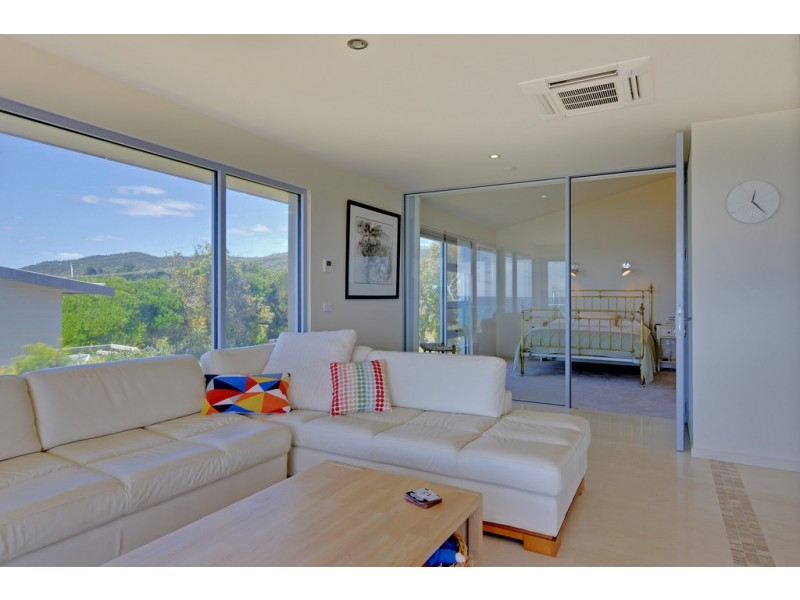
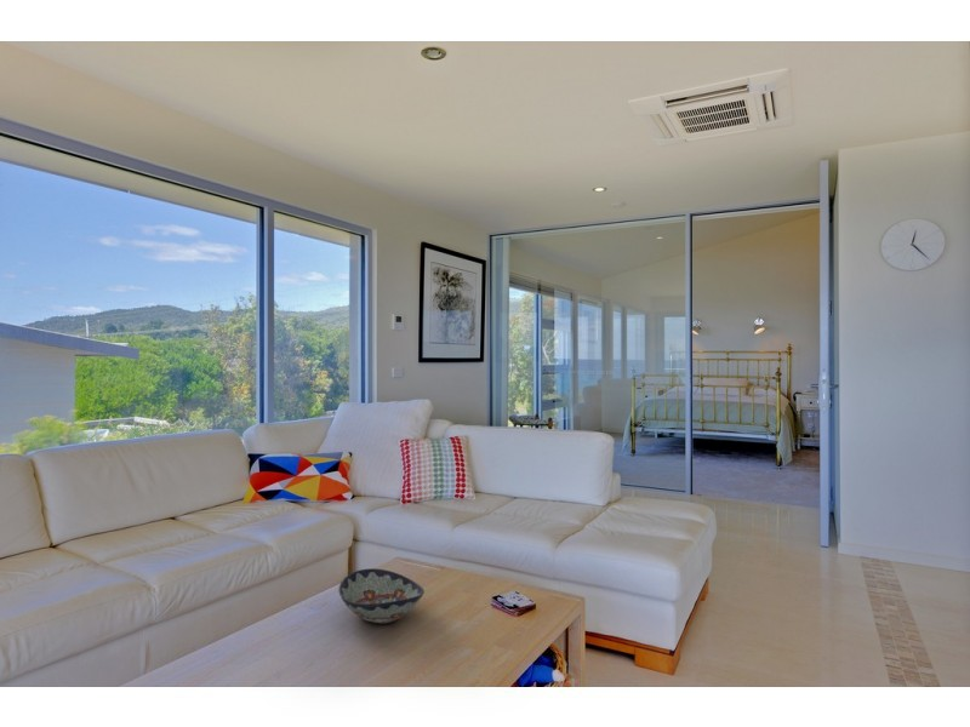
+ decorative bowl (381, 600)
